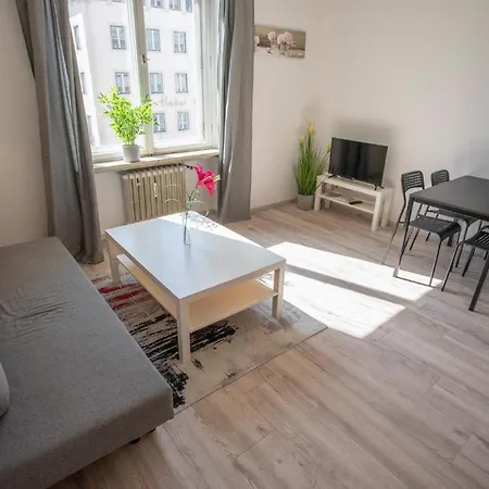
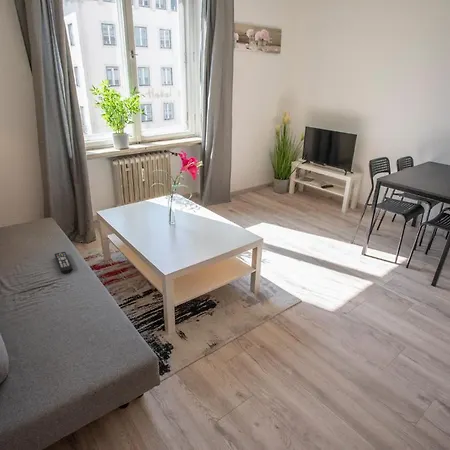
+ remote control (63, 262)
